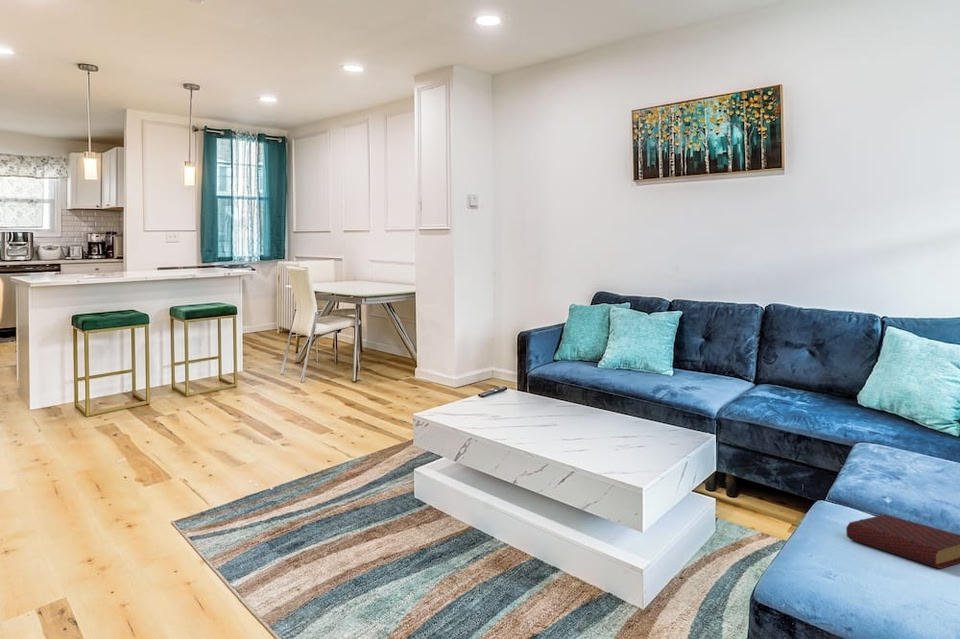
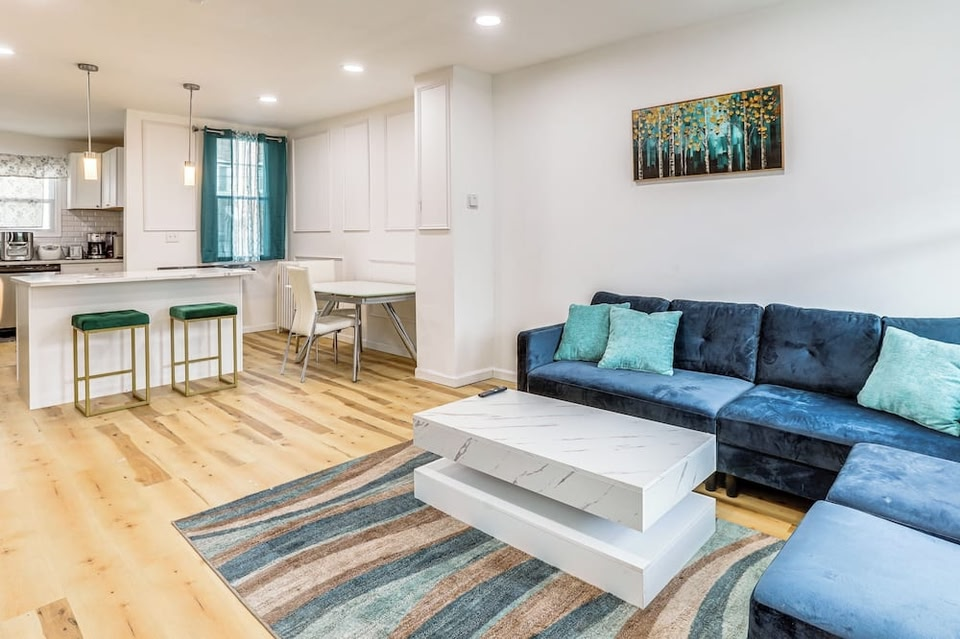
- book (908, 539)
